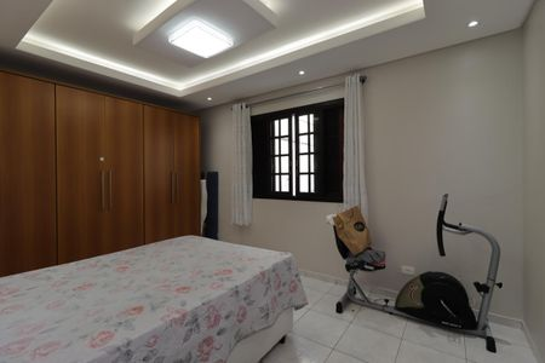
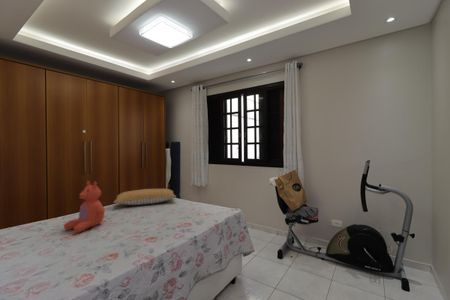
+ teddy bear (85, 204)
+ pillow (146, 196)
